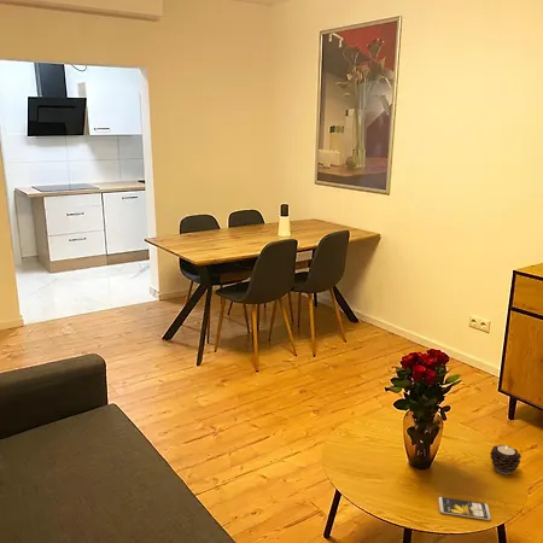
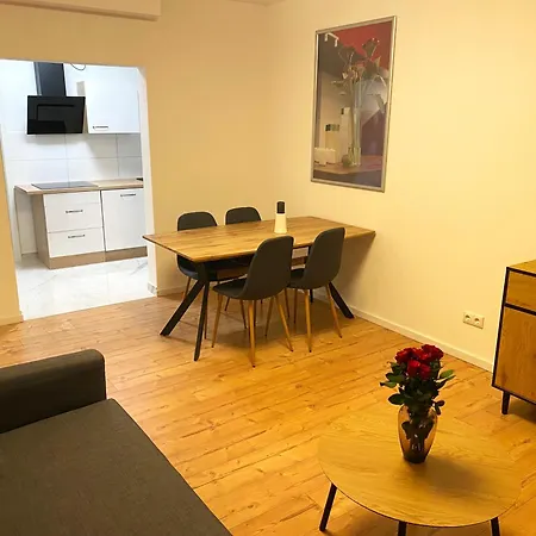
- smartphone (463, 508)
- candle (504, 457)
